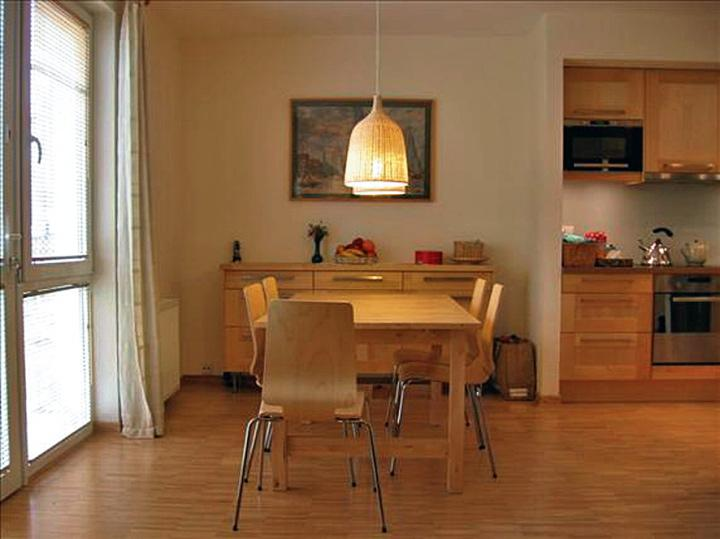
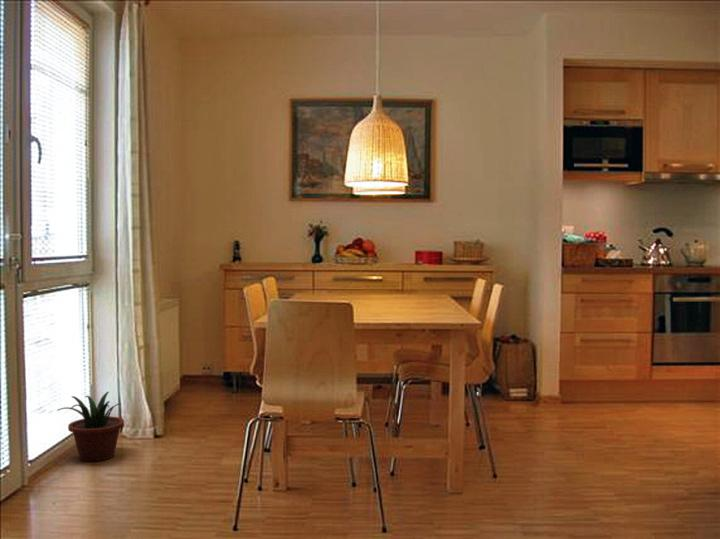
+ potted plant (90, 427)
